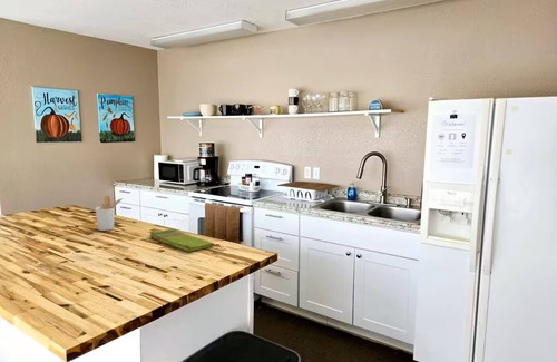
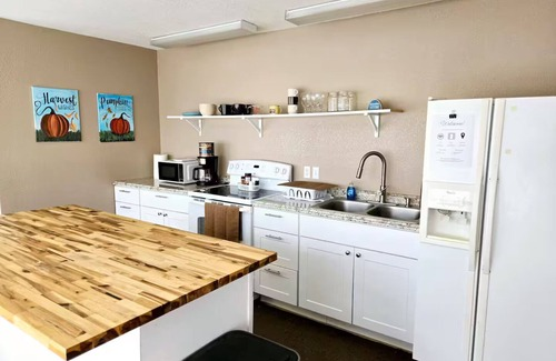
- dish towel (180, 238)
- utensil holder (109, 213)
